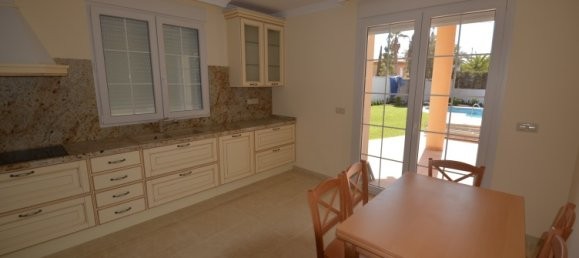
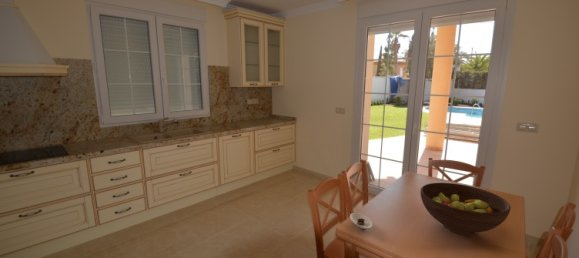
+ saucer (360, 221)
+ fruit bowl (460, 211)
